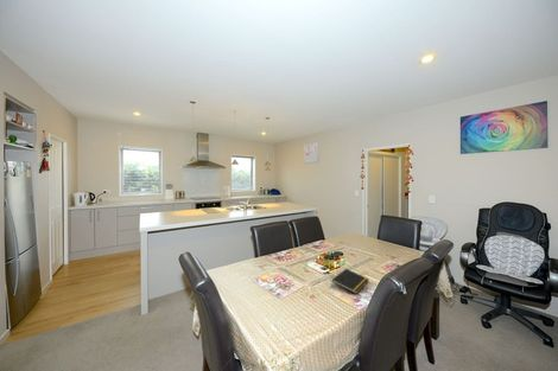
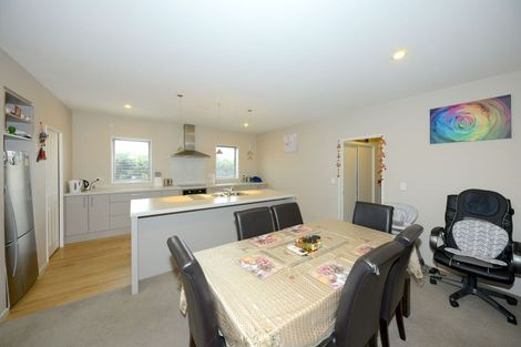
- notepad (350, 280)
